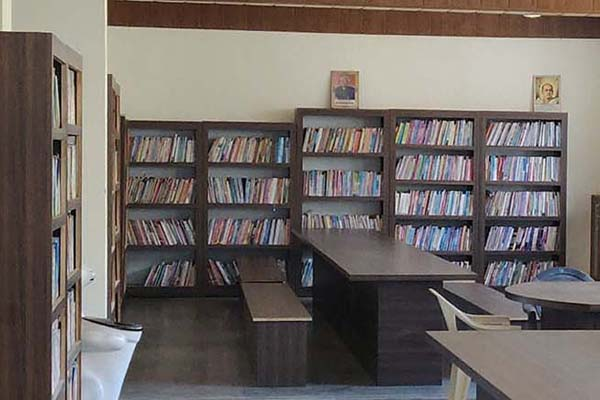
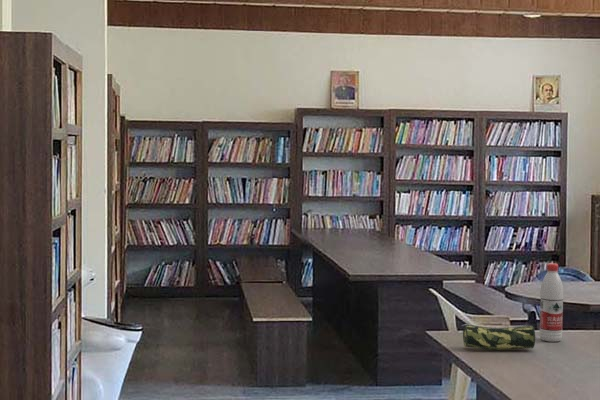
+ pencil case (496, 337)
+ water bottle (551, 301)
